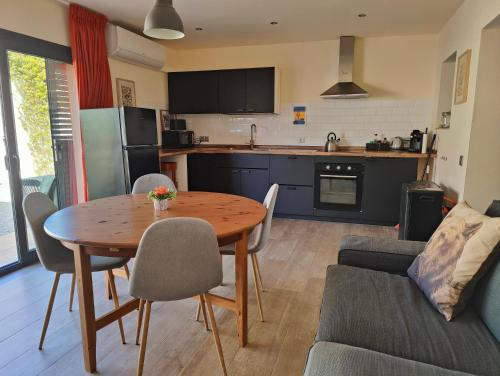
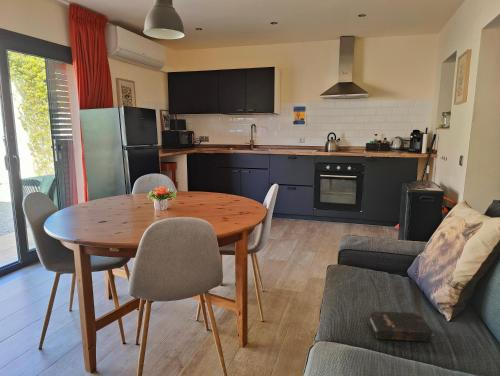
+ hardback book (398, 326)
